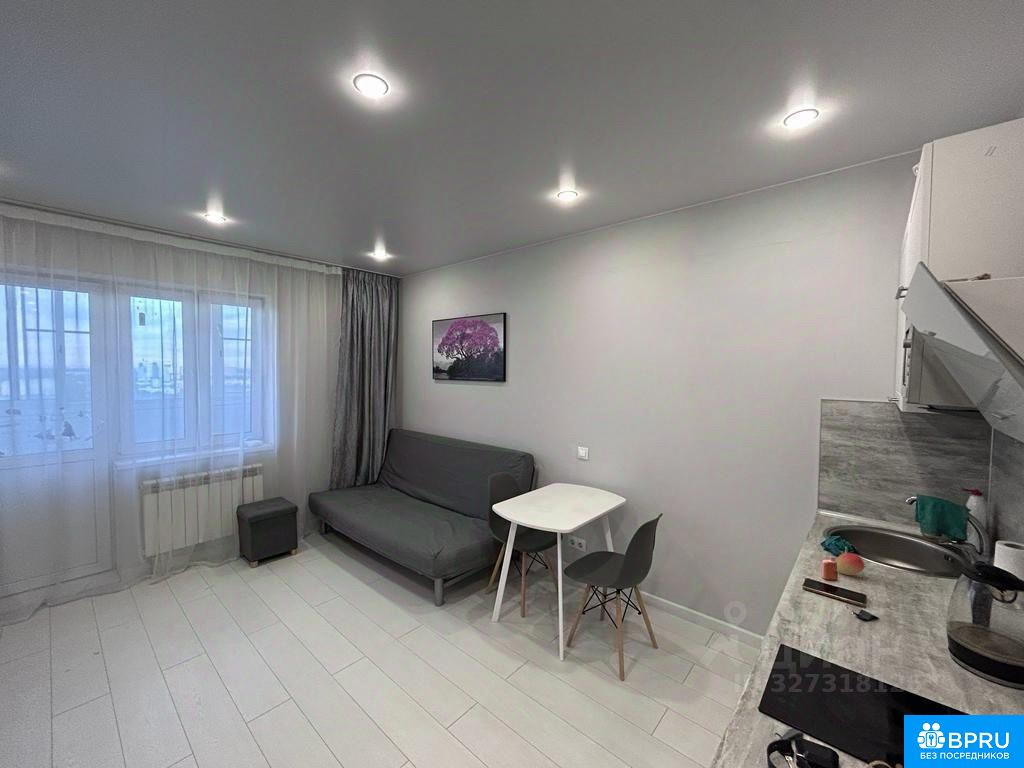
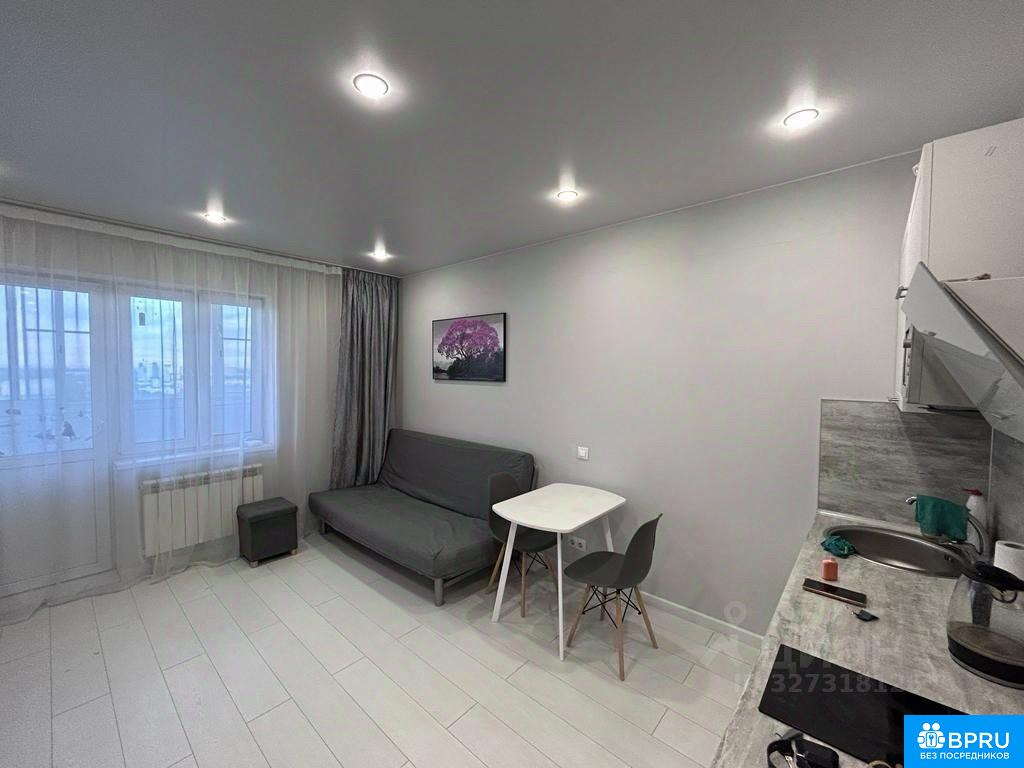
- fruit (848, 564)
